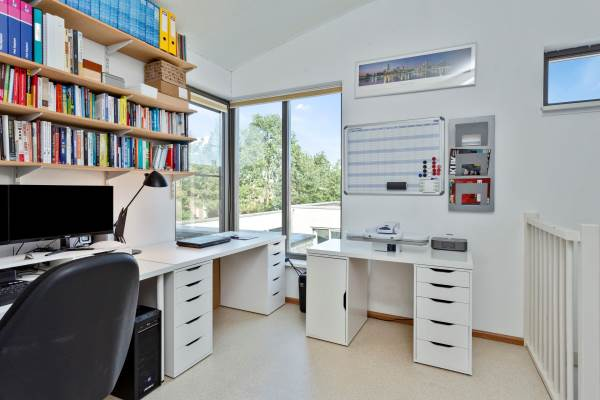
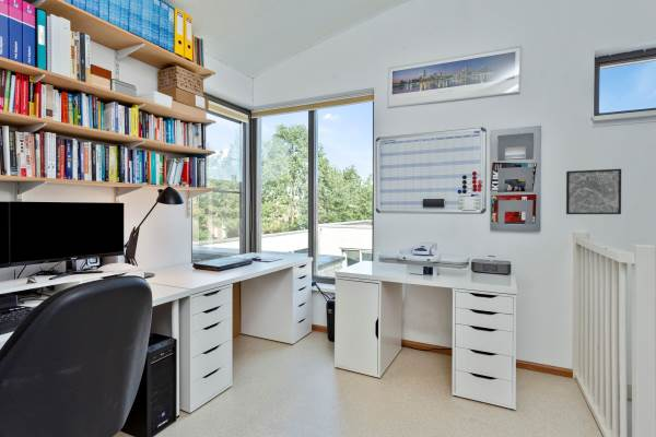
+ wall art (593, 192)
